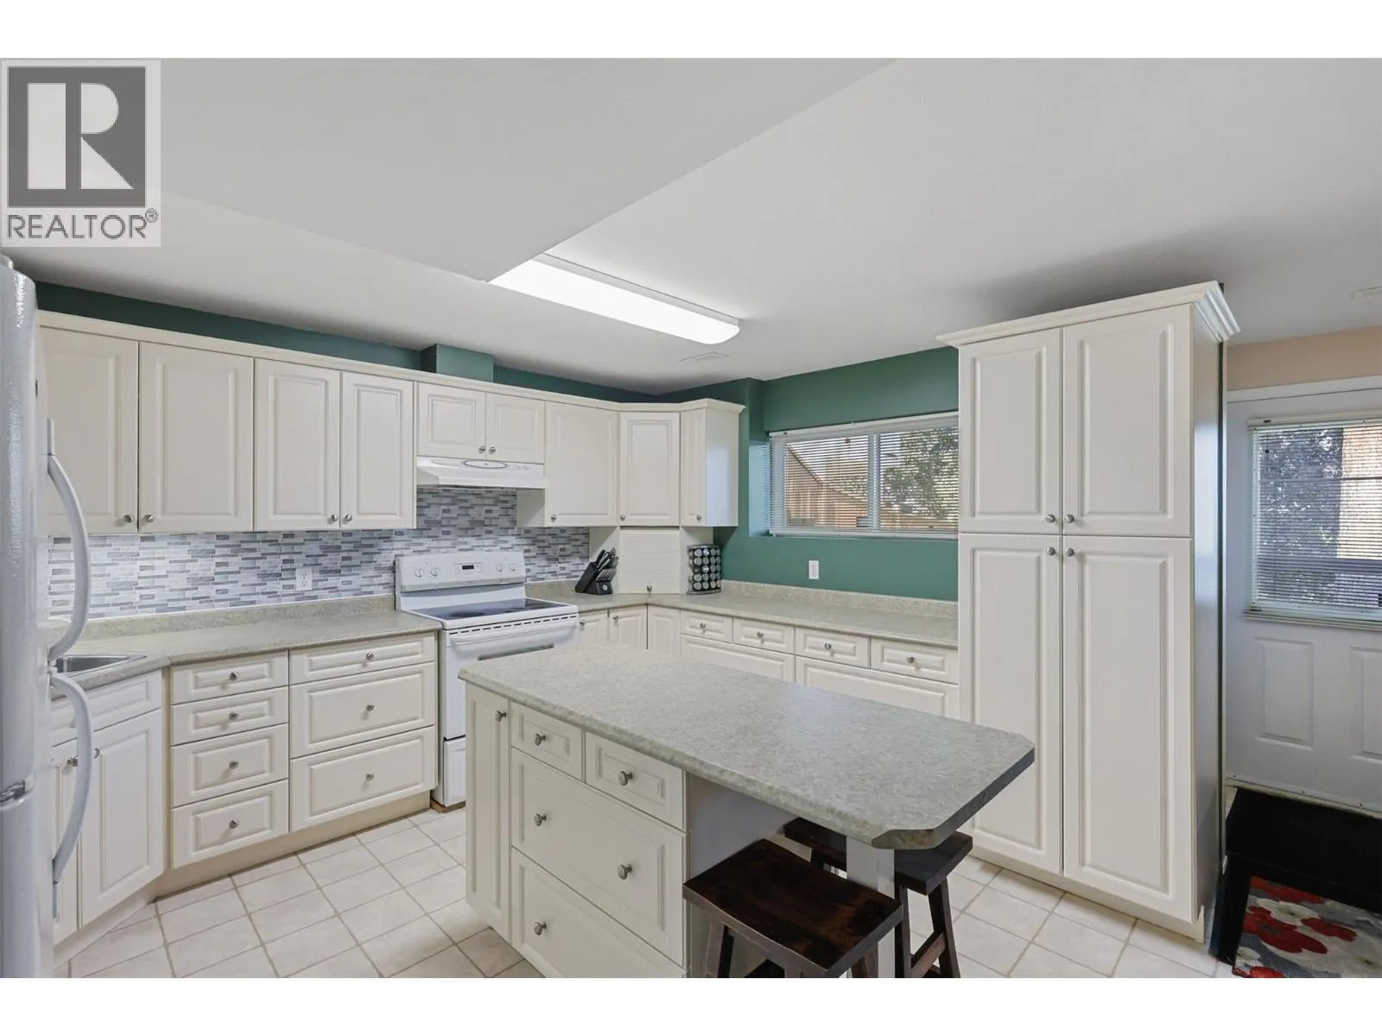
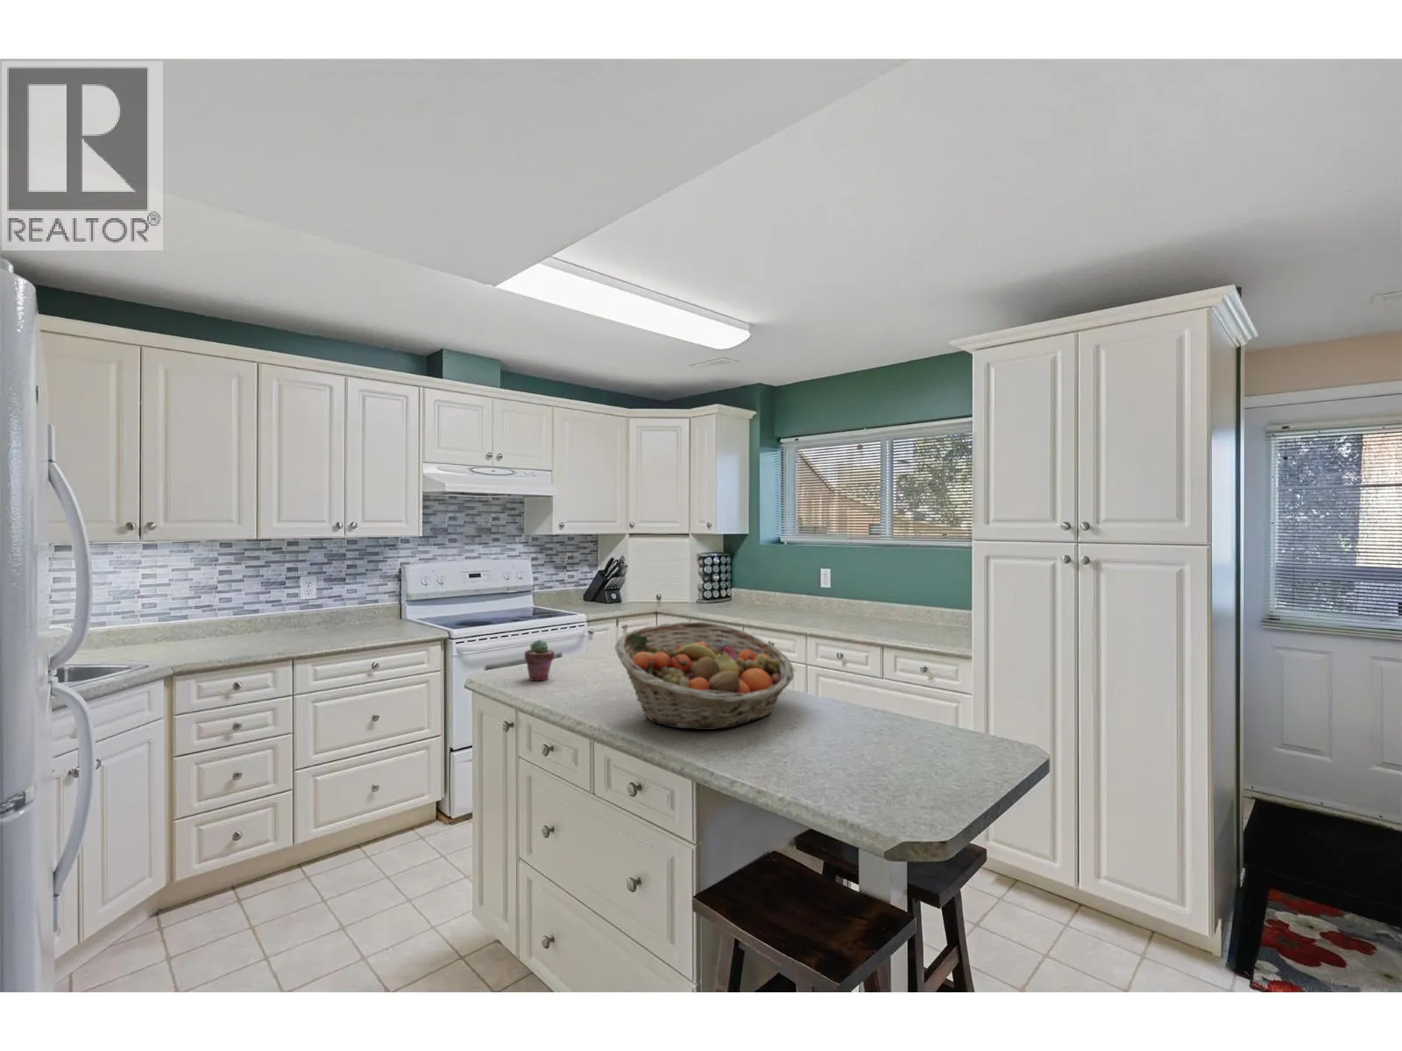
+ potted succulent (539, 659)
+ fruit basket (705, 671)
